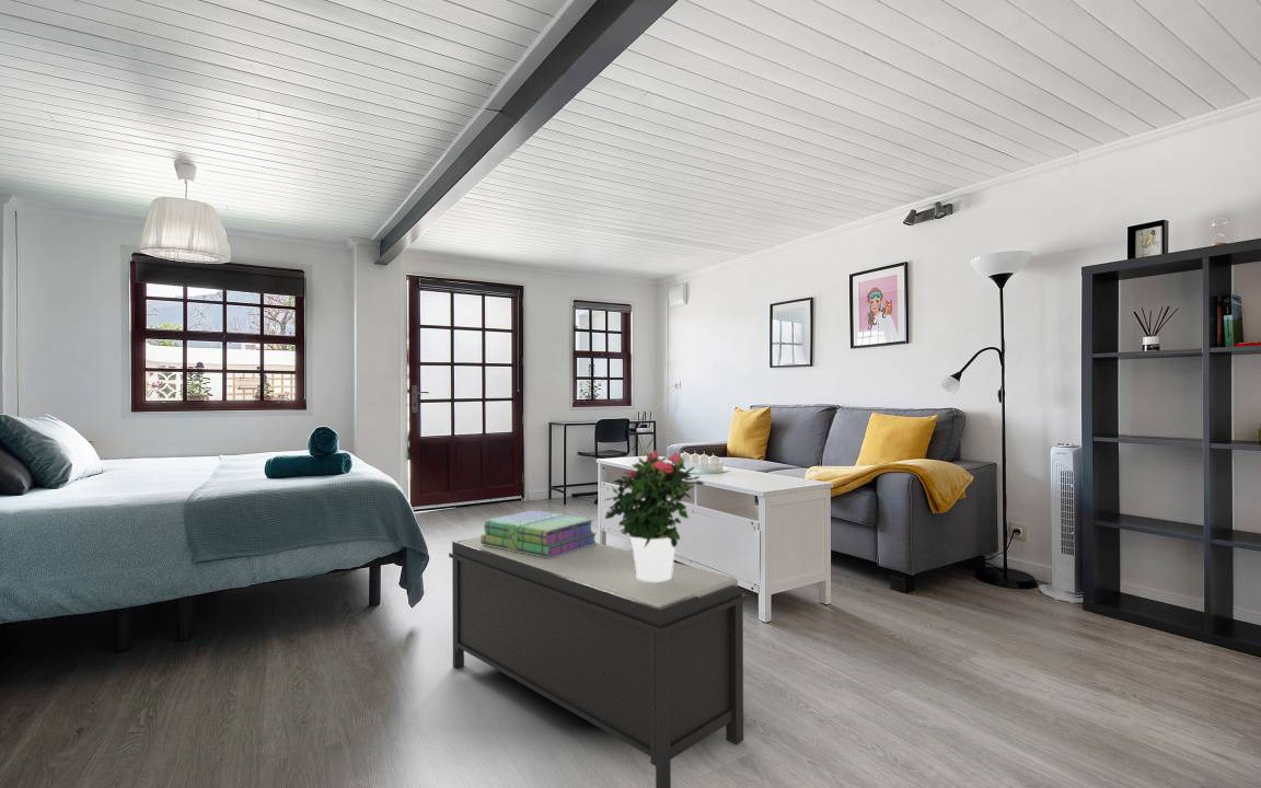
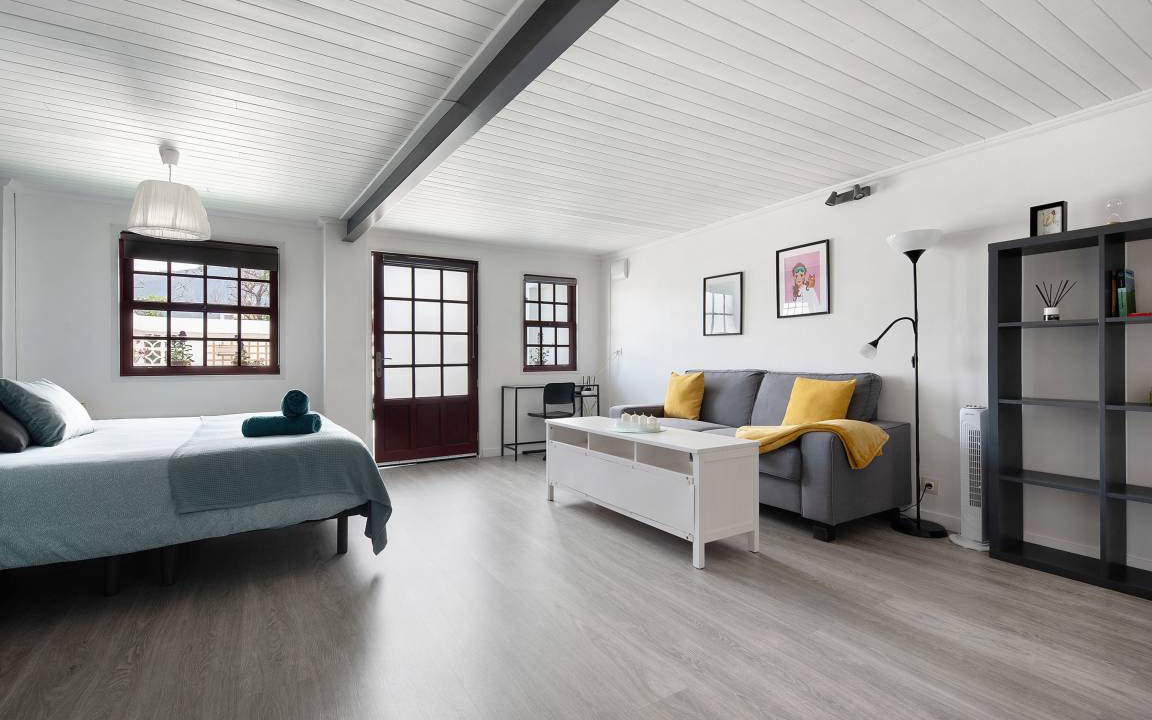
- bench (580, 628)
- potted flower (656, 513)
- stack of books (539, 531)
